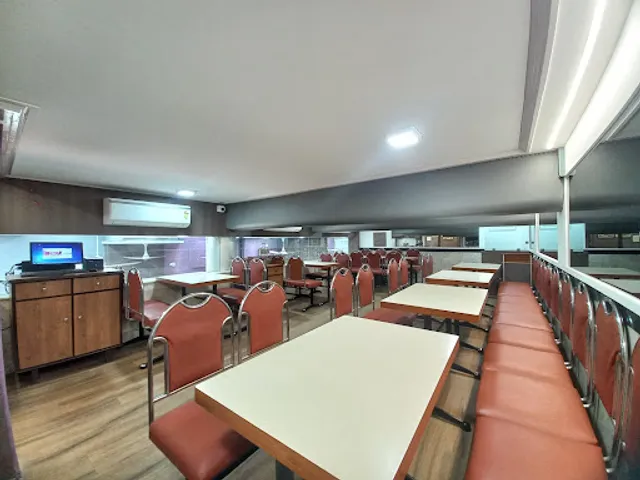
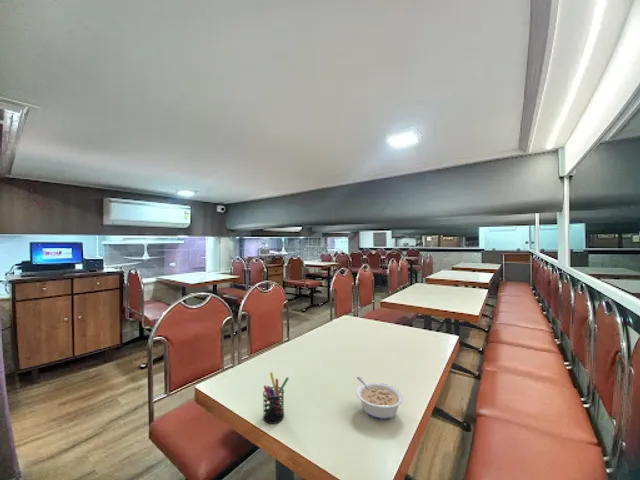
+ legume (377, 399)
+ pen holder (276, 395)
